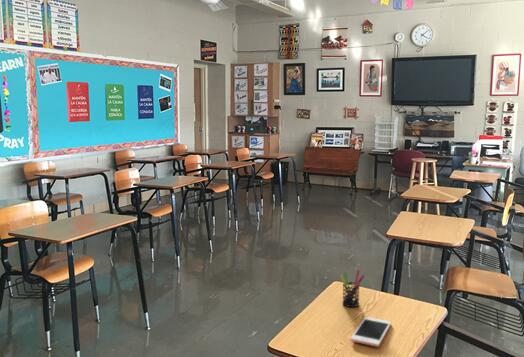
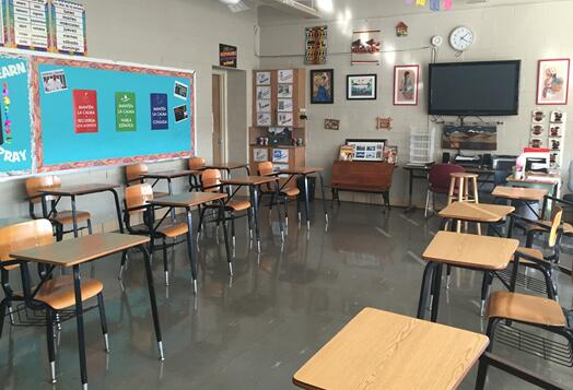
- cell phone (371, 331)
- pen holder (351, 286)
